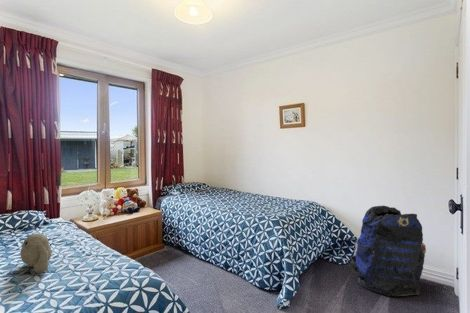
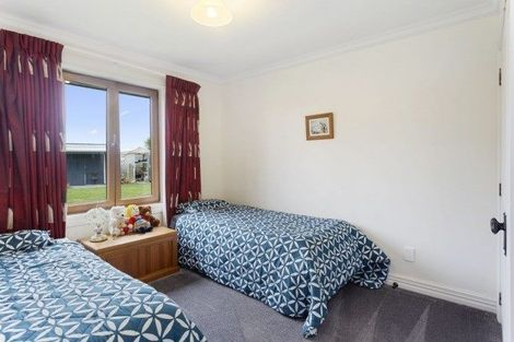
- stuffed toy (36, 251)
- backpack (386, 244)
